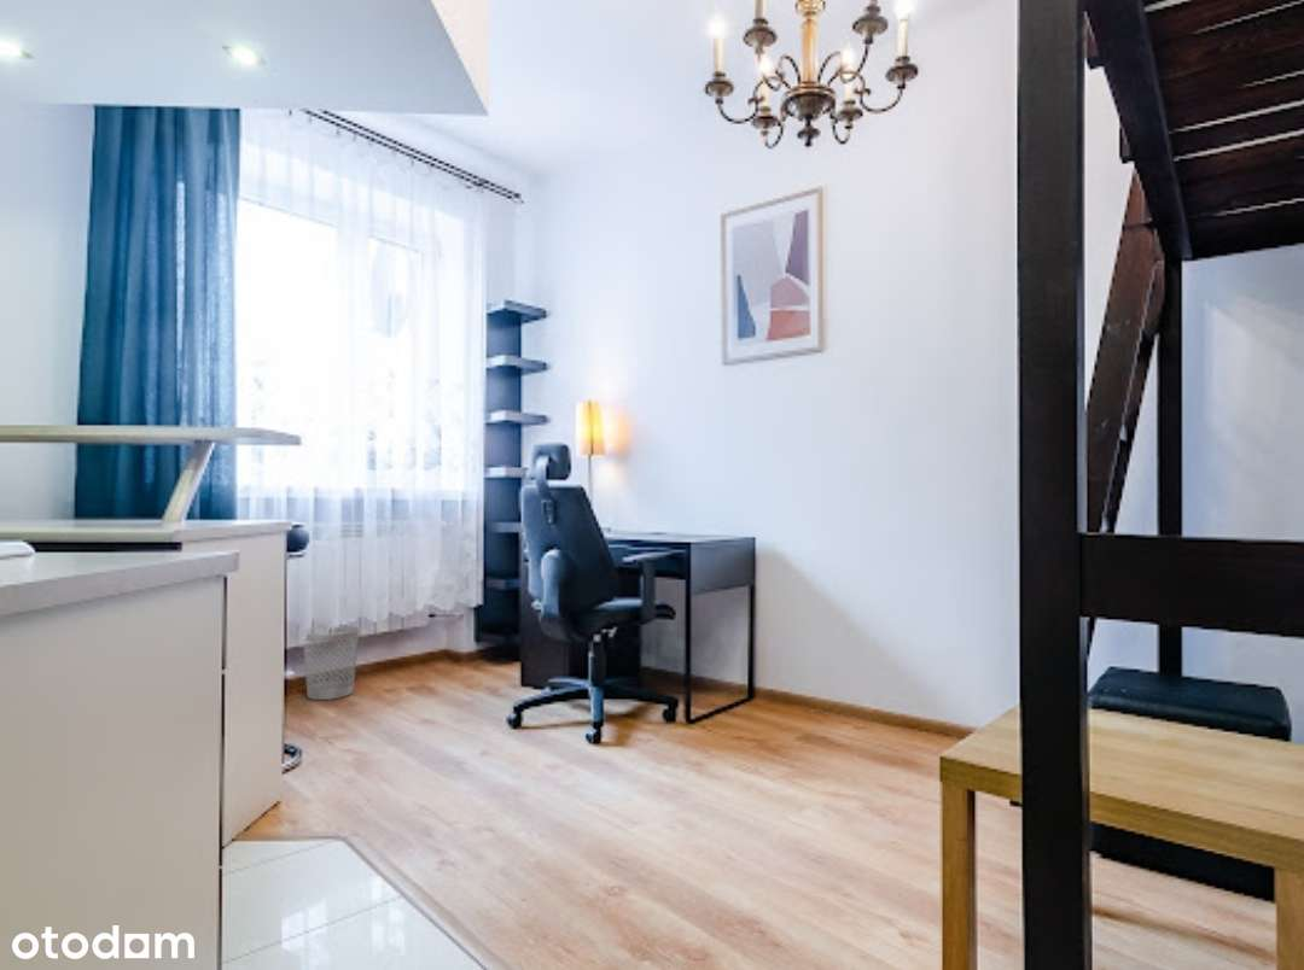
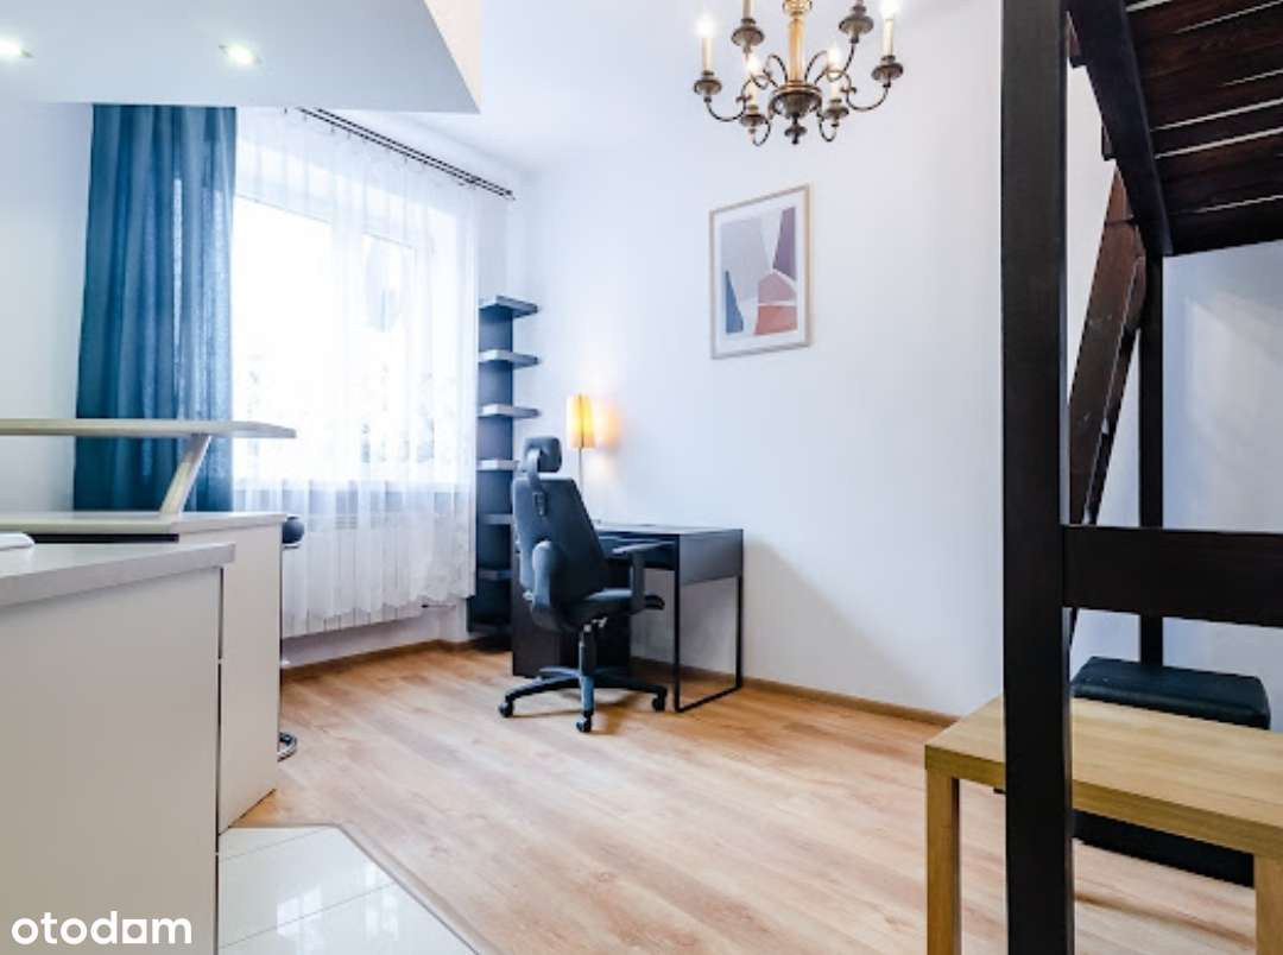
- wastebasket (331, 661)
